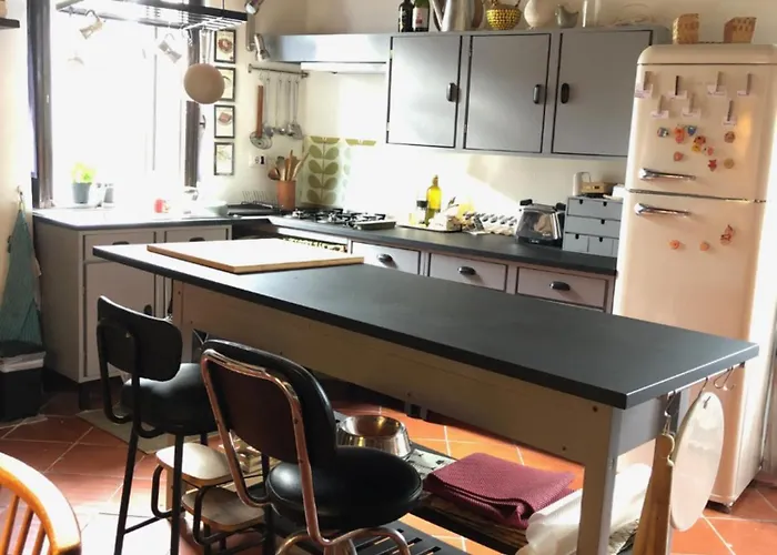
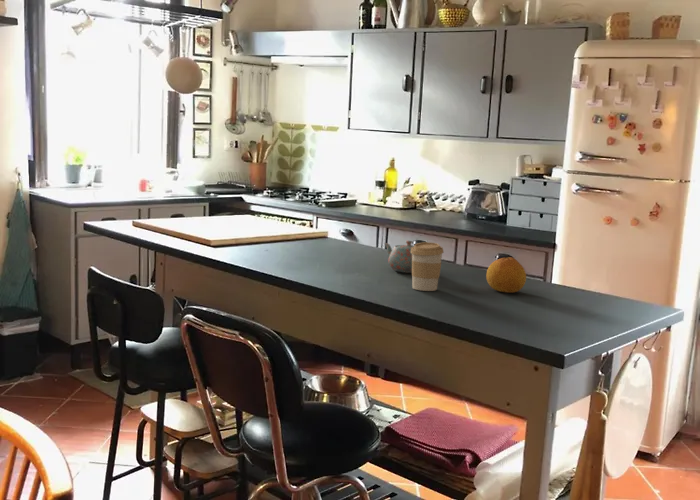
+ coffee cup (426, 266)
+ fruit (506, 274)
+ teapot (406, 255)
